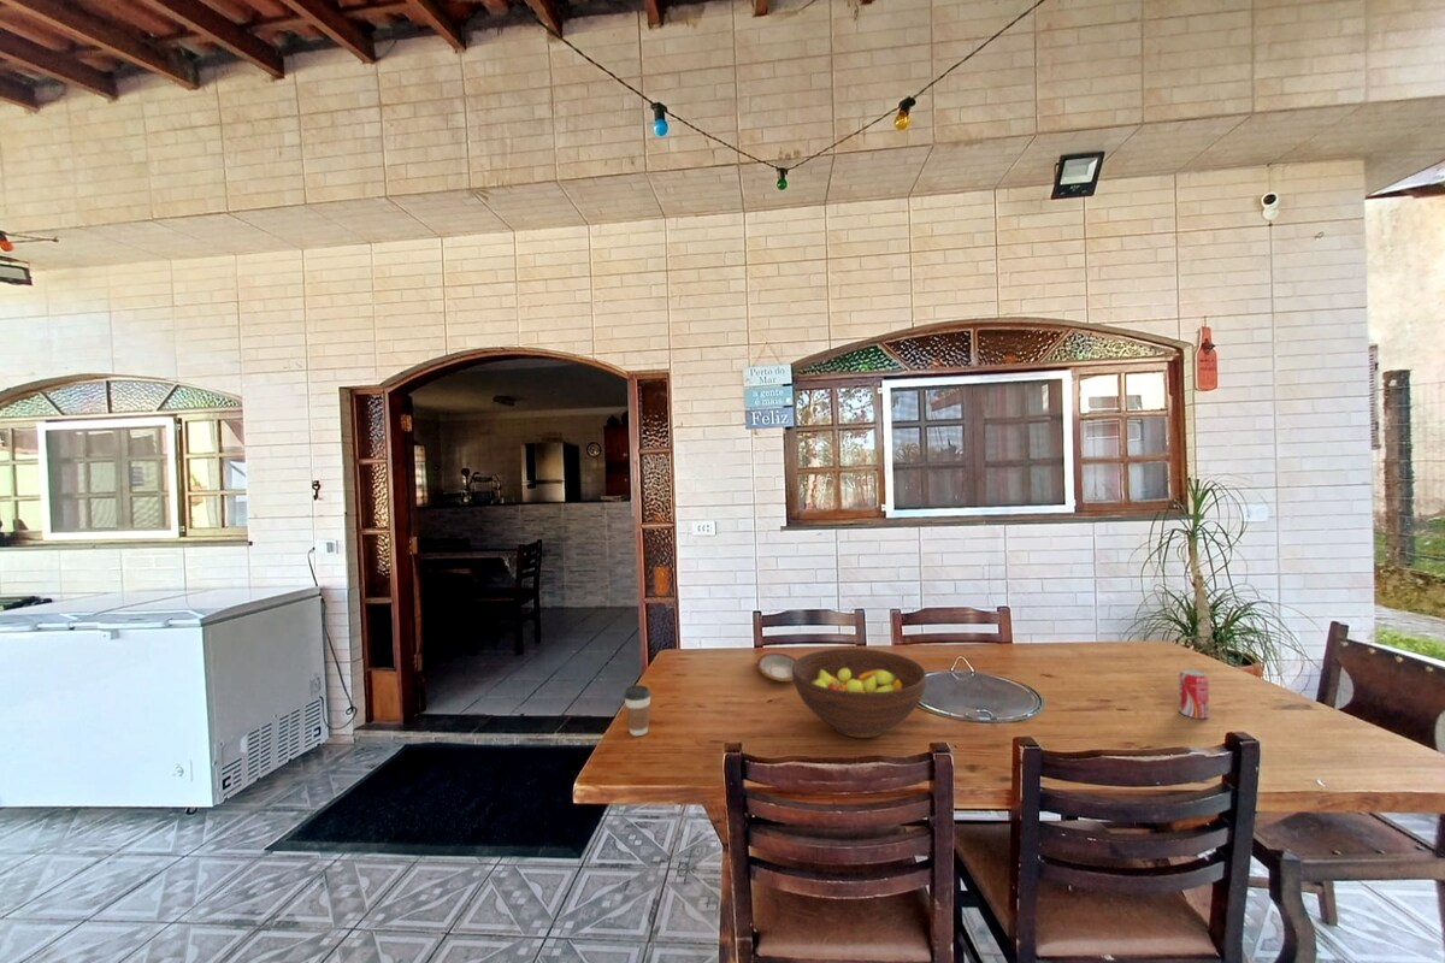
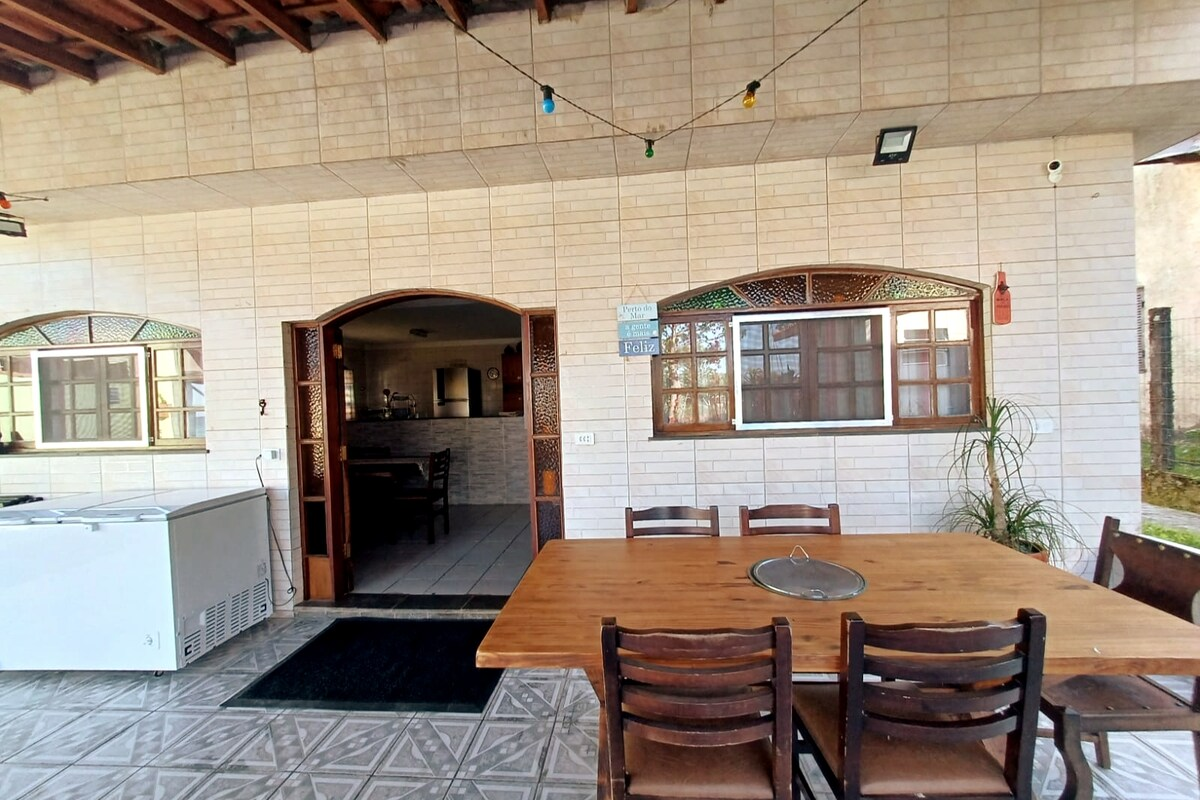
- plate (779, 668)
- beverage can (1193, 693)
- fruit bowl (857, 697)
- coffee cup (637, 710)
